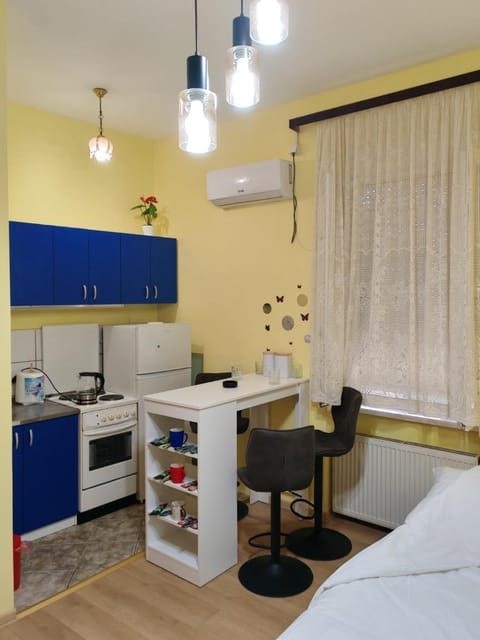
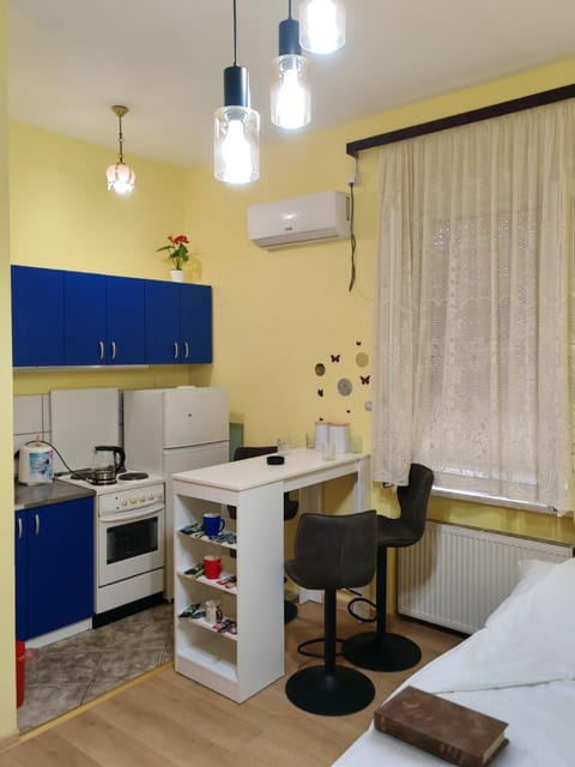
+ book (440, 725)
